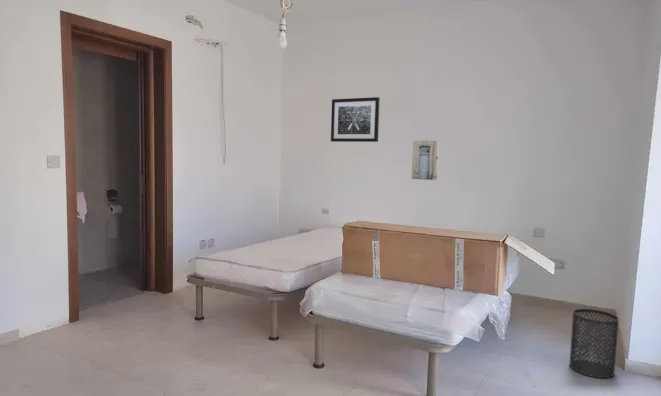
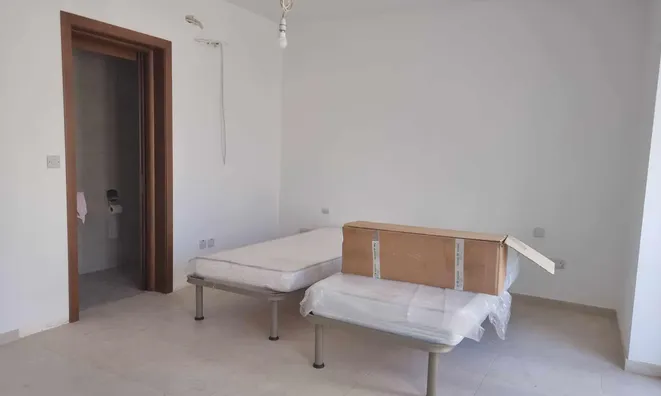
- trash can (593, 342)
- wall art (354, 120)
- wall art (425, 160)
